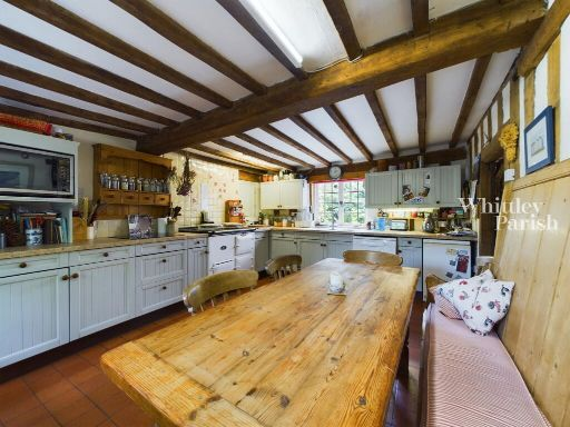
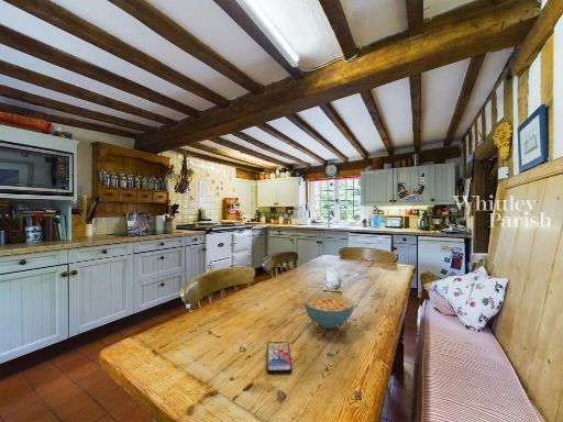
+ smartphone (278, 356)
+ cereal bowl (328, 313)
